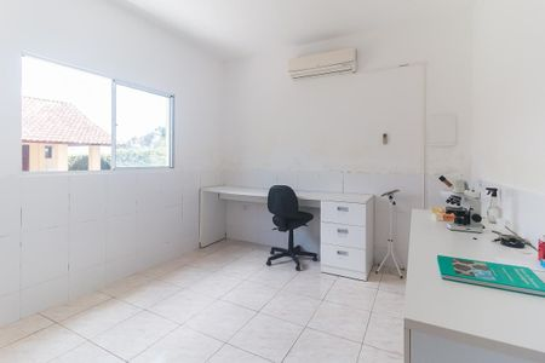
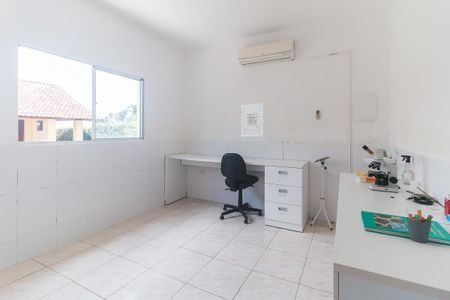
+ pen holder (418, 224)
+ wall art (252, 120)
